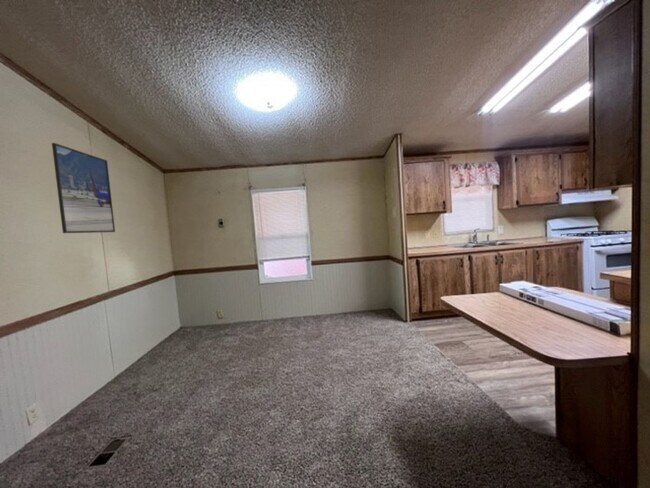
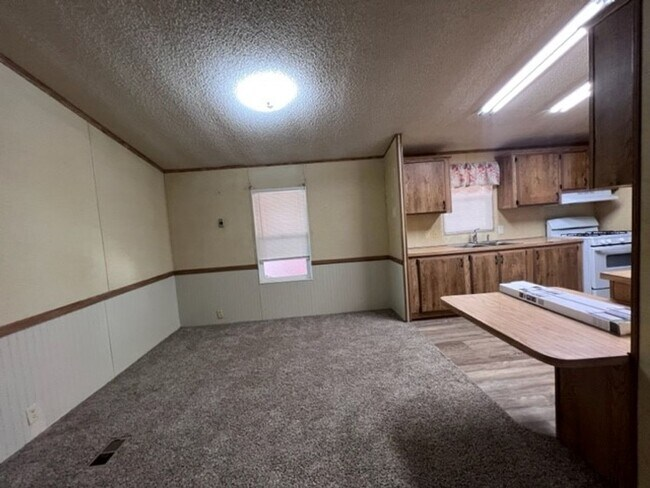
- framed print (87, 192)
